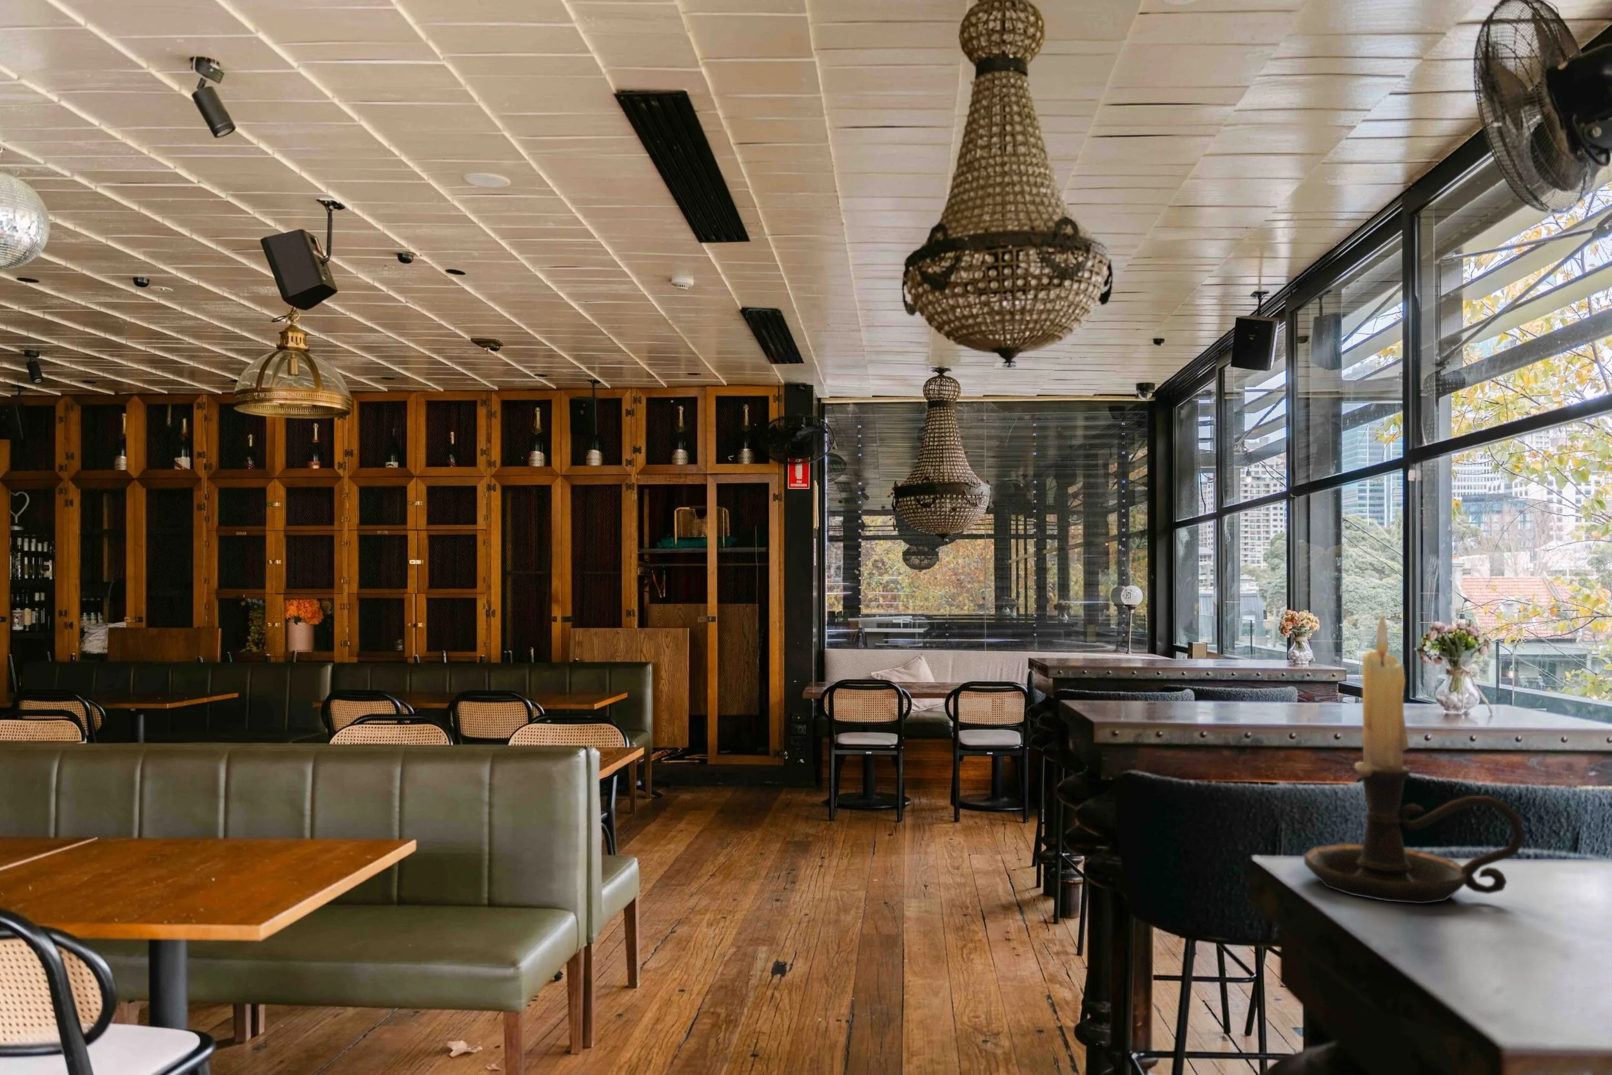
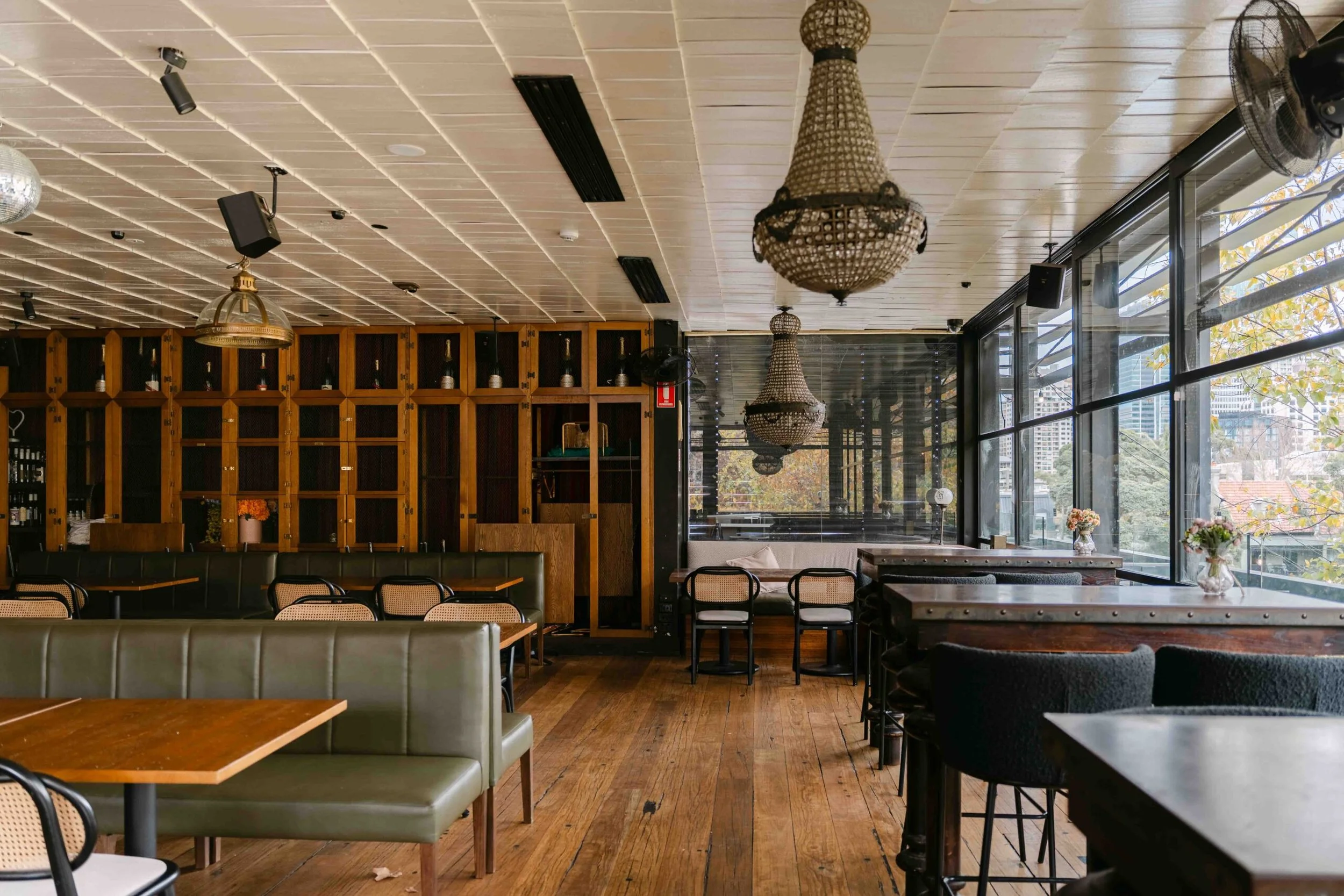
- candle holder (1408, 747)
